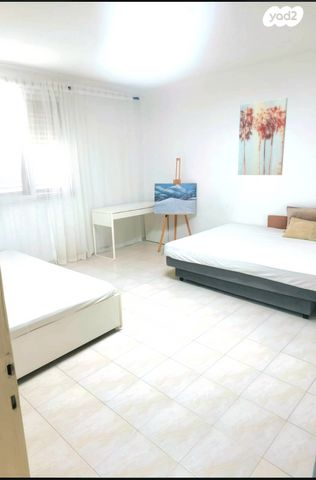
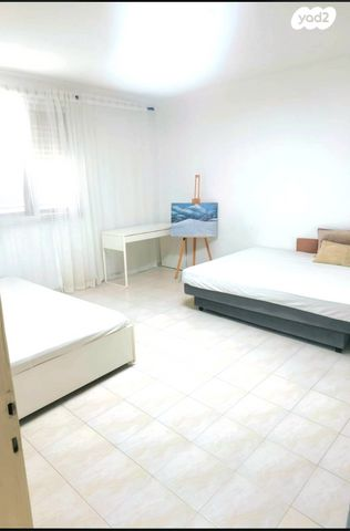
- wall art (260, 139)
